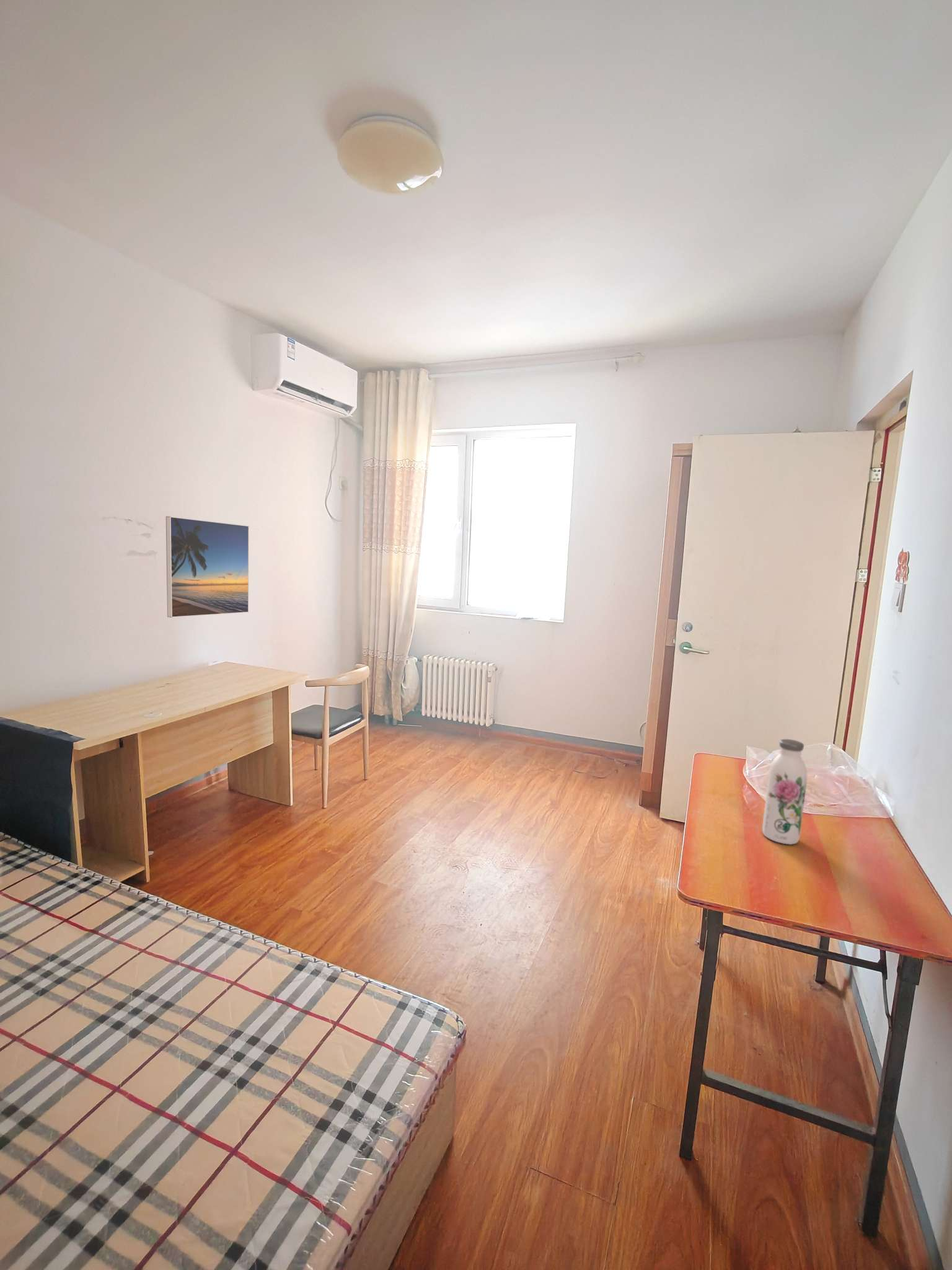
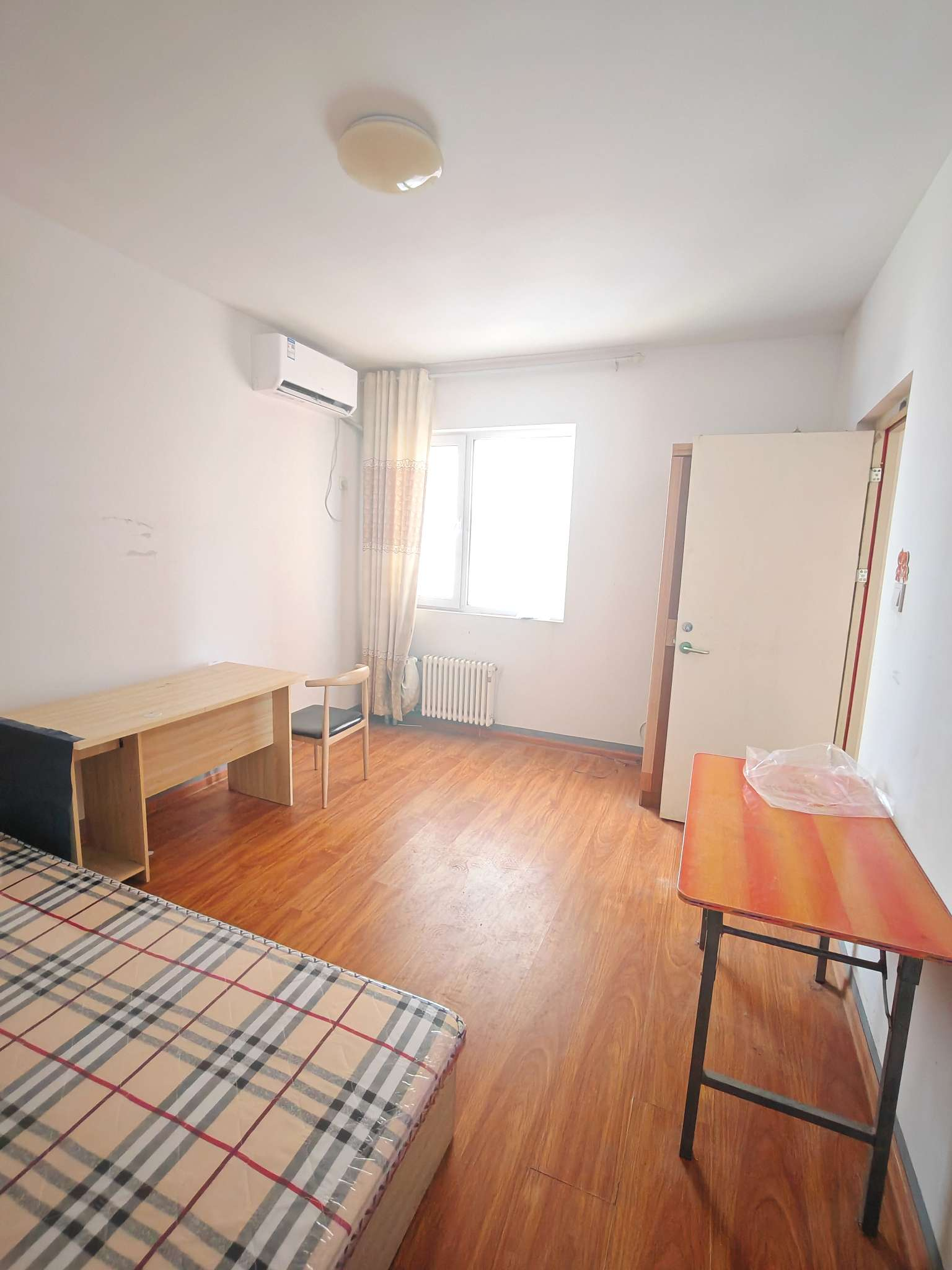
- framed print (211, 568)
- water bottle (786, 789)
